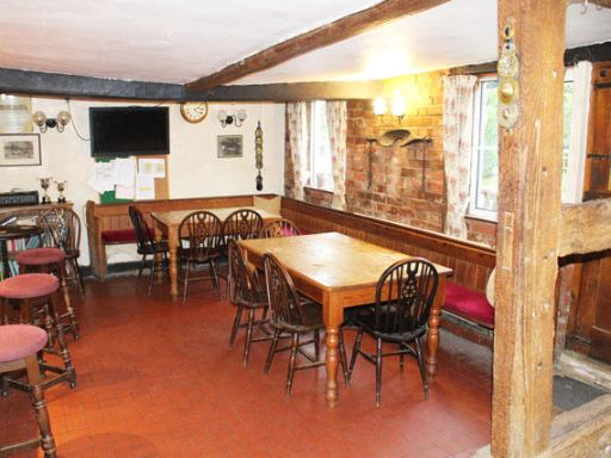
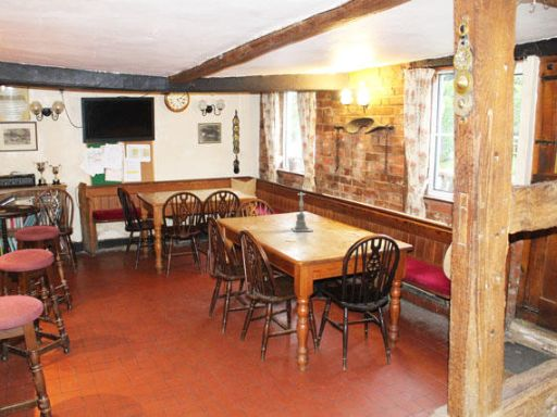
+ candle holder (301, 208)
